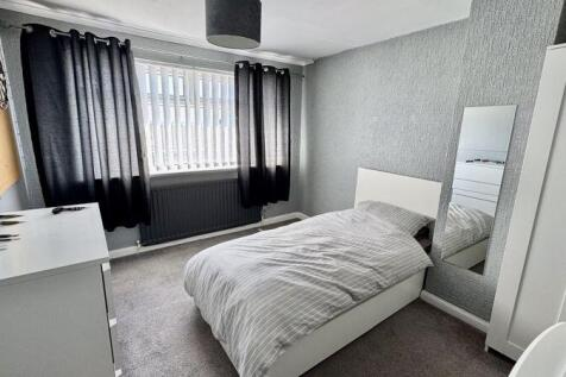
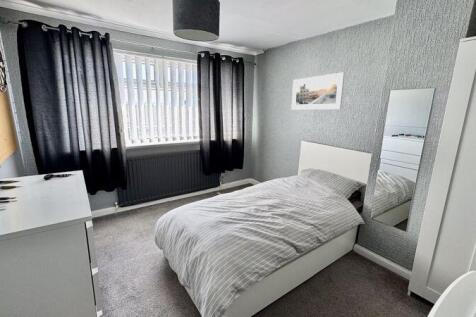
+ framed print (314, 93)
